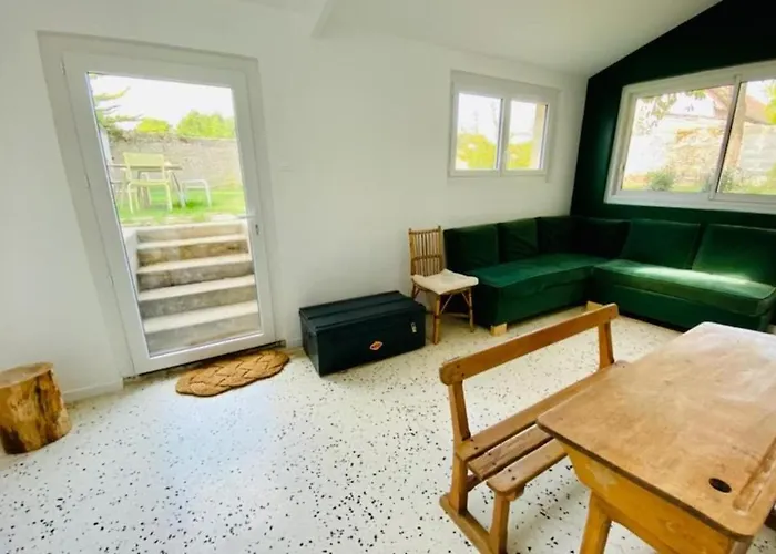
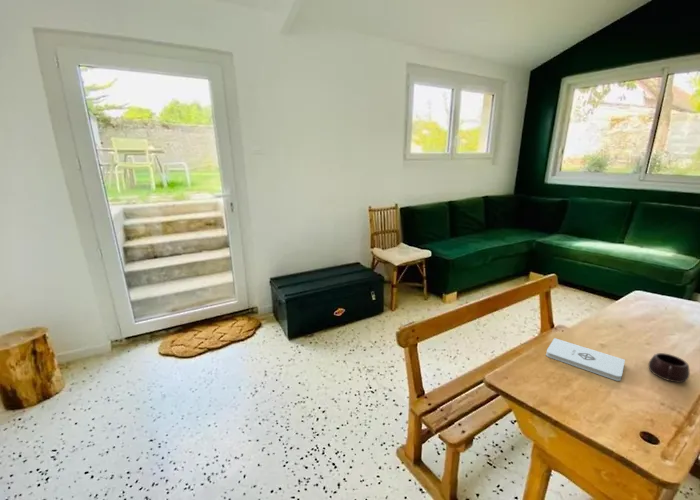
+ mug (668, 369)
+ notepad (584, 357)
